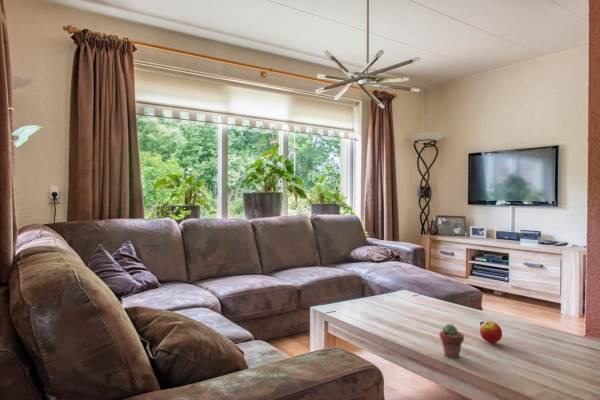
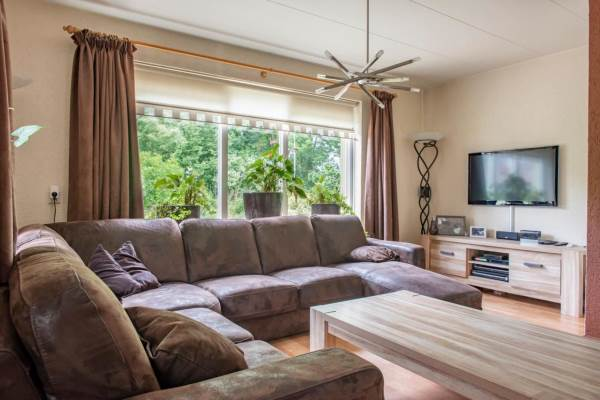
- potted succulent (451, 339)
- apple (490, 331)
